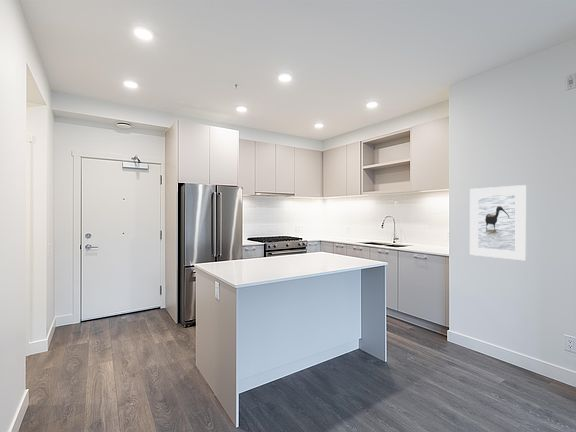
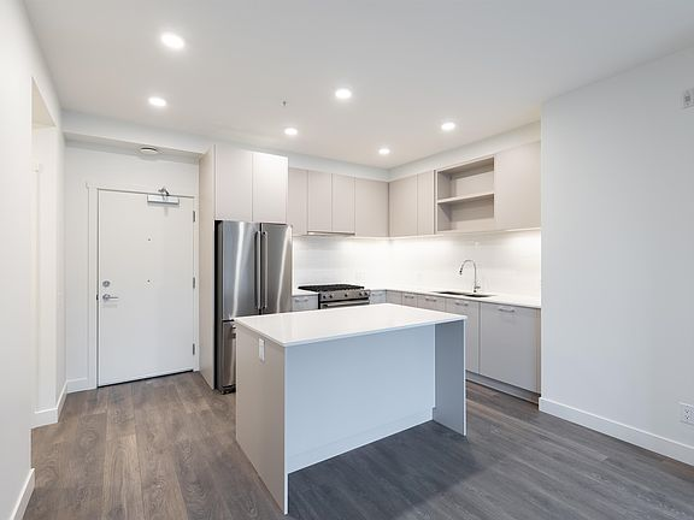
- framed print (496, 222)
